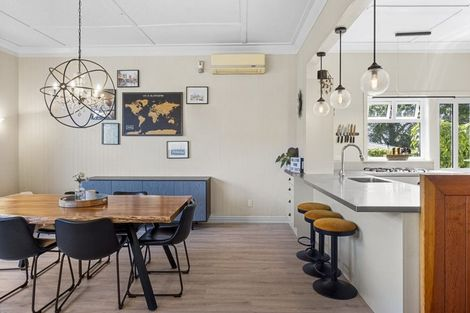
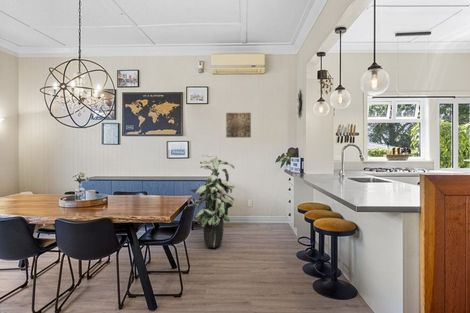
+ wall art (238, 125)
+ indoor plant (212, 200)
